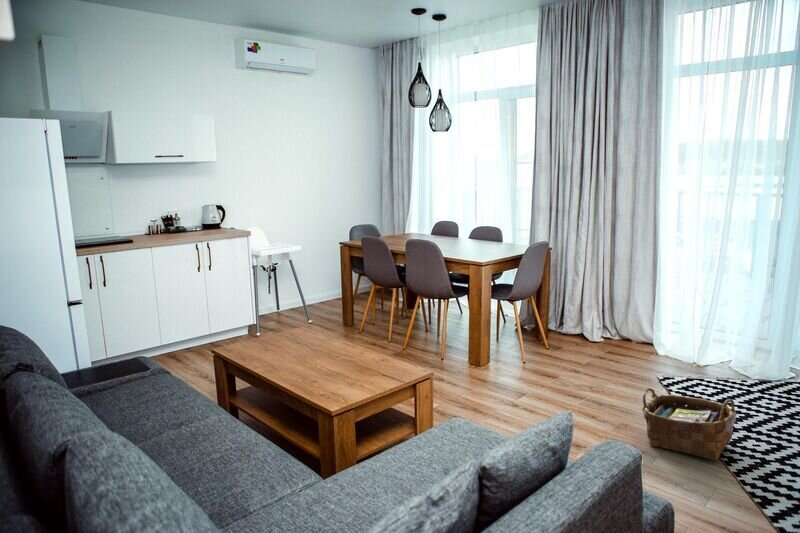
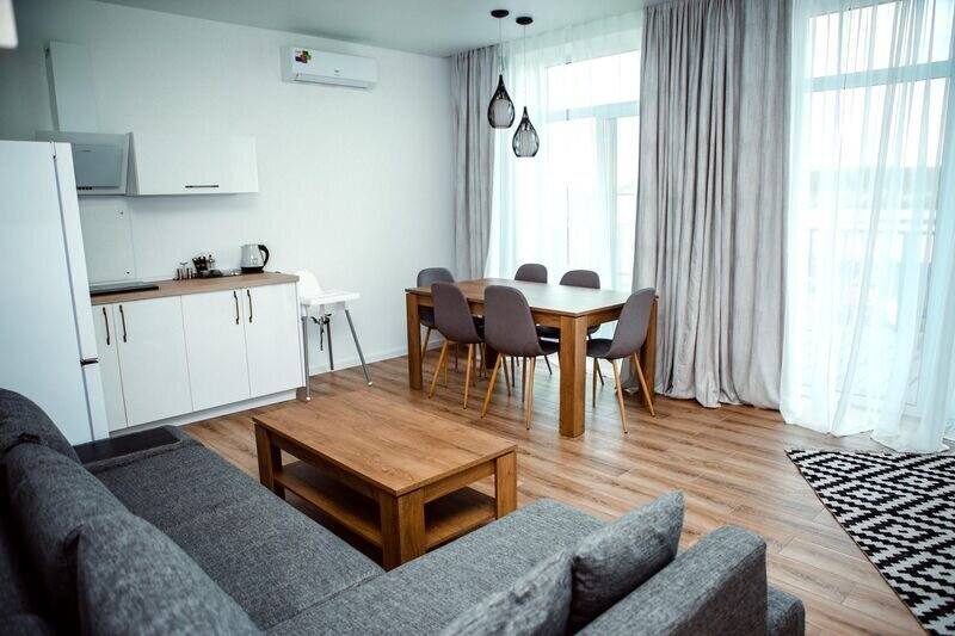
- woven basket (686, 417)
